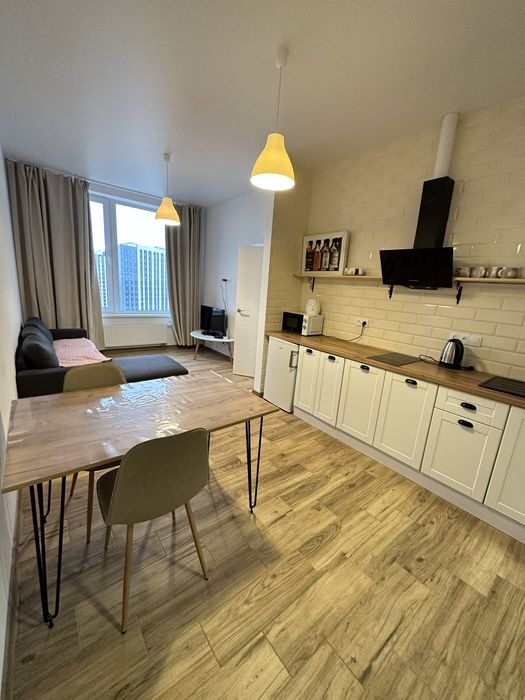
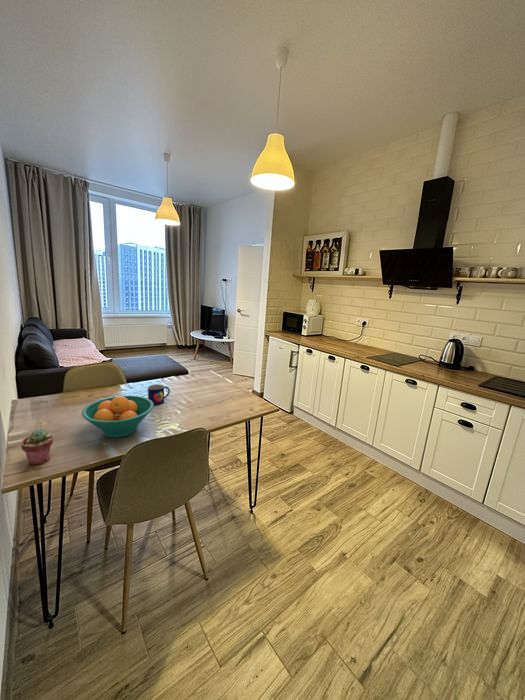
+ fruit bowl (119, 413)
+ potted succulent (38, 445)
+ mug (159, 393)
